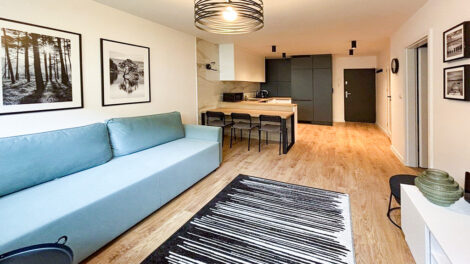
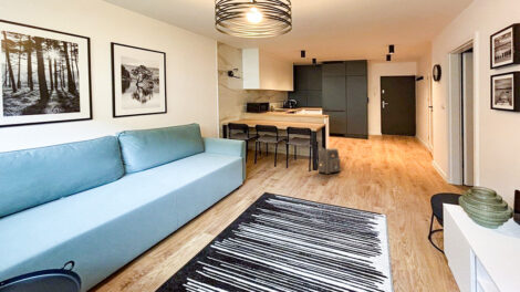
+ backpack (329, 159)
